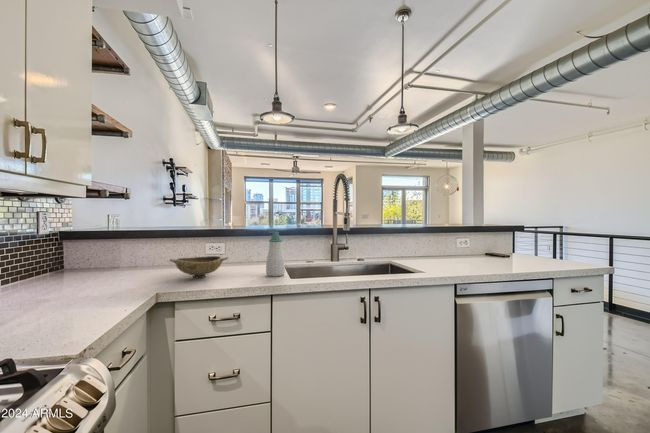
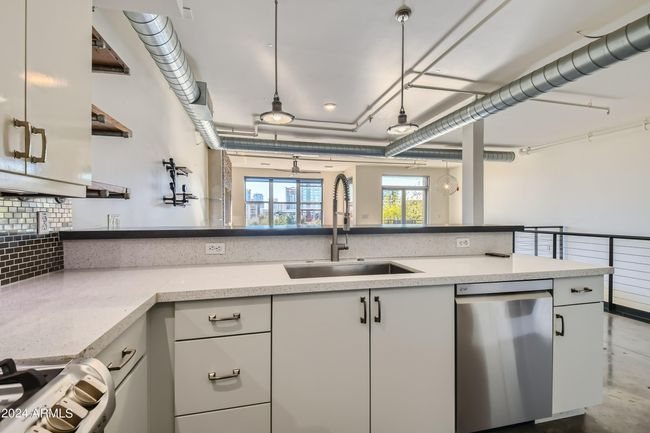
- bowl (199, 267)
- soap bottle (275, 253)
